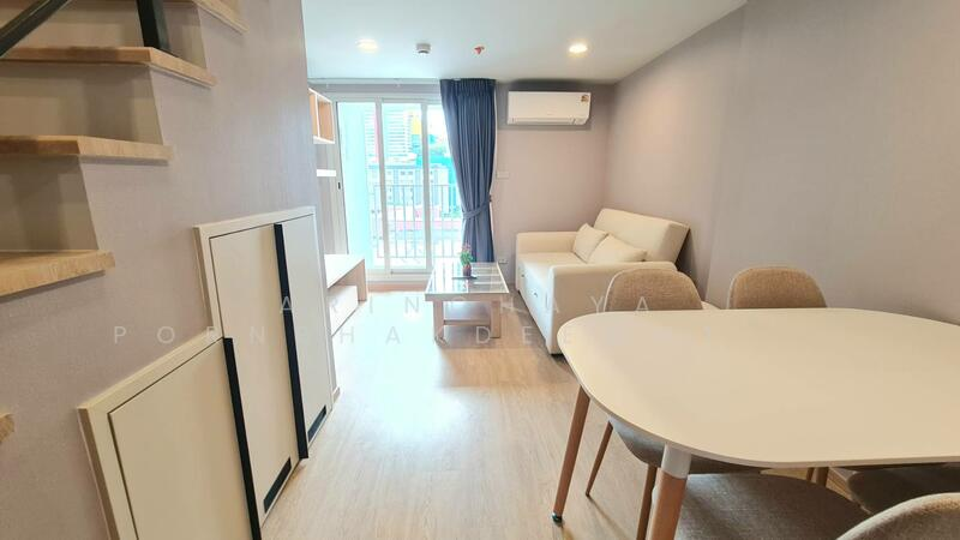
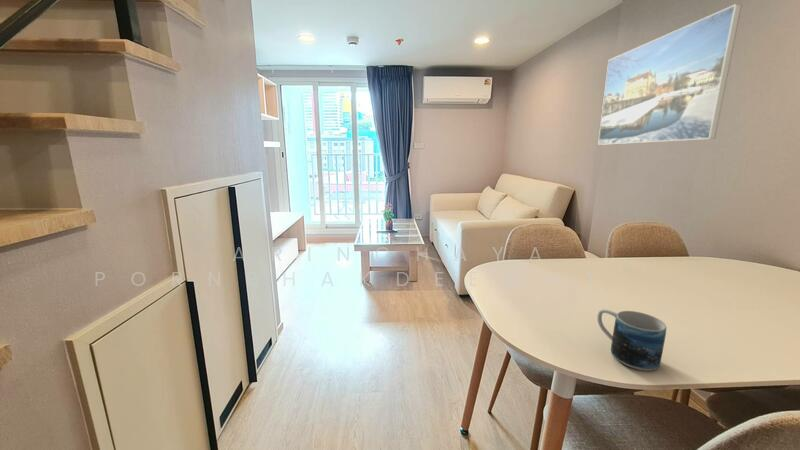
+ mug (626, 334)
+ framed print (651, 92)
